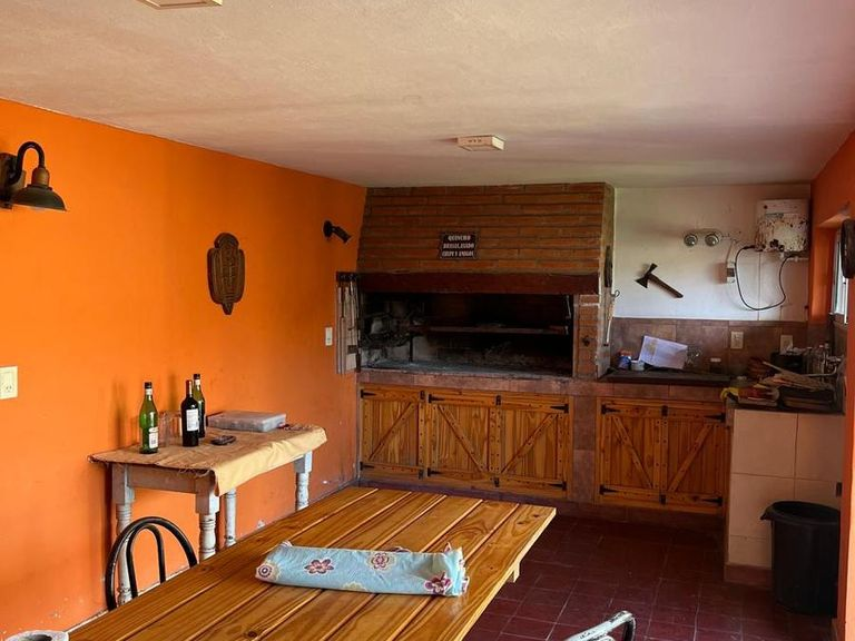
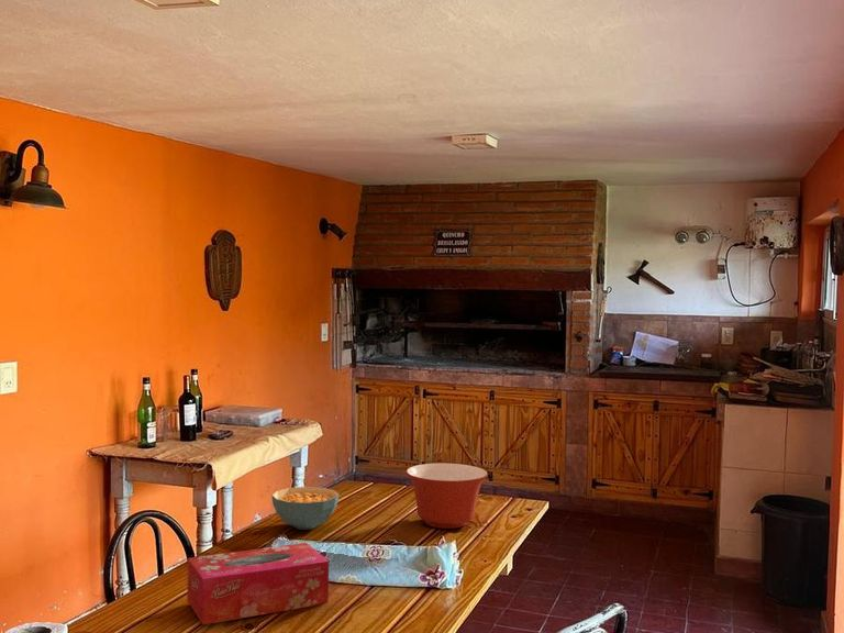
+ mixing bowl (446, 497)
+ tissue box (257, 580)
+ cereal bowl (304, 510)
